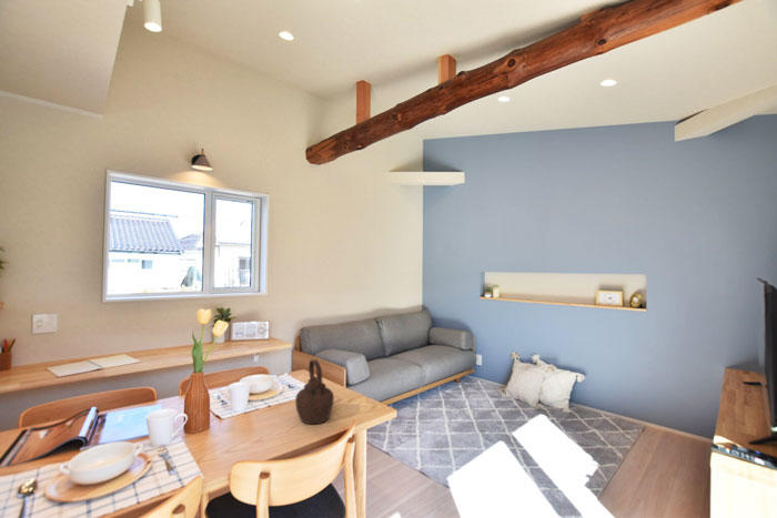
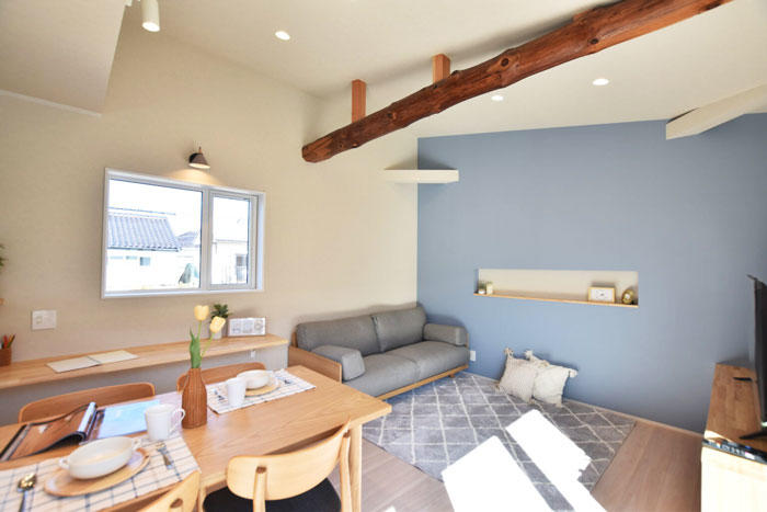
- teapot (313, 388)
